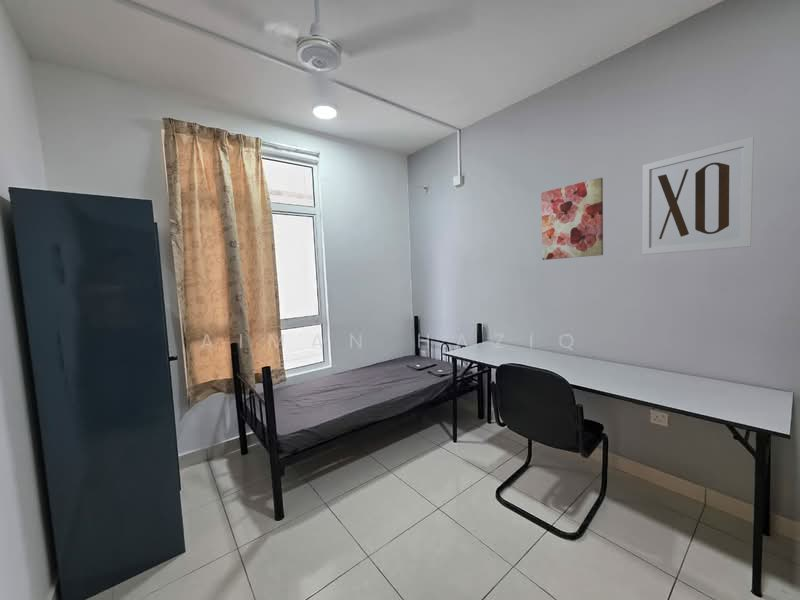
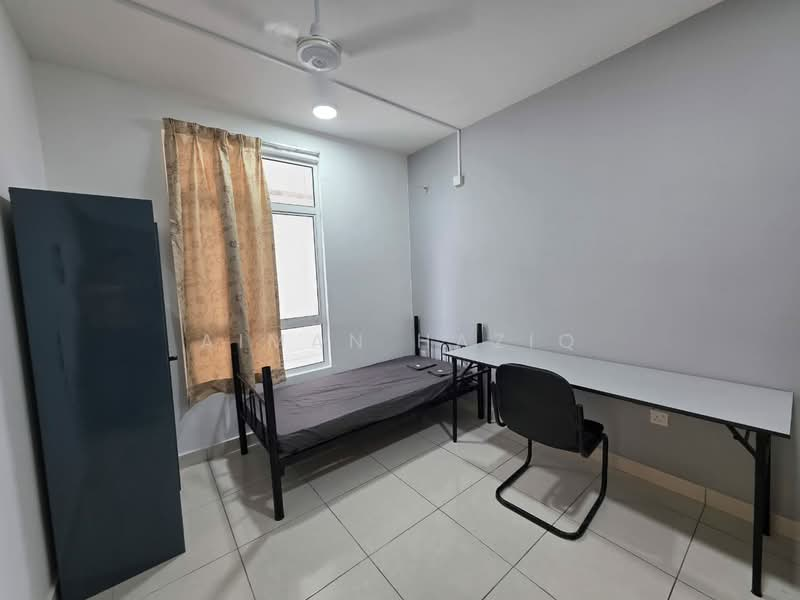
- wall art (570, 222)
- wall art (692, 202)
